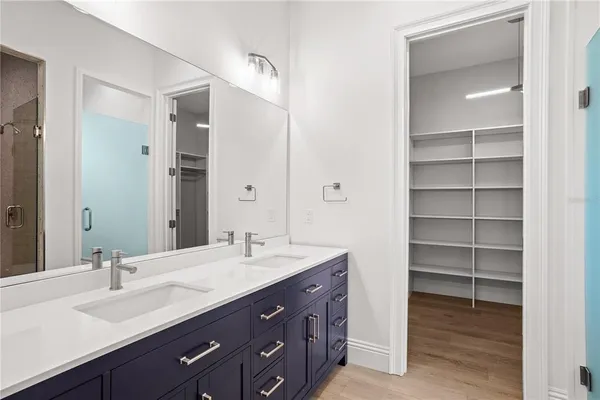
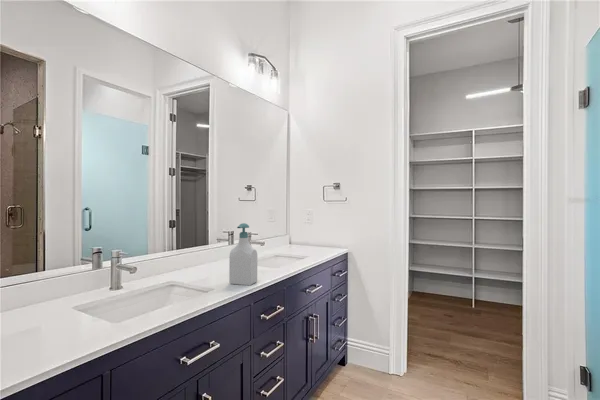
+ soap bottle (242, 253)
